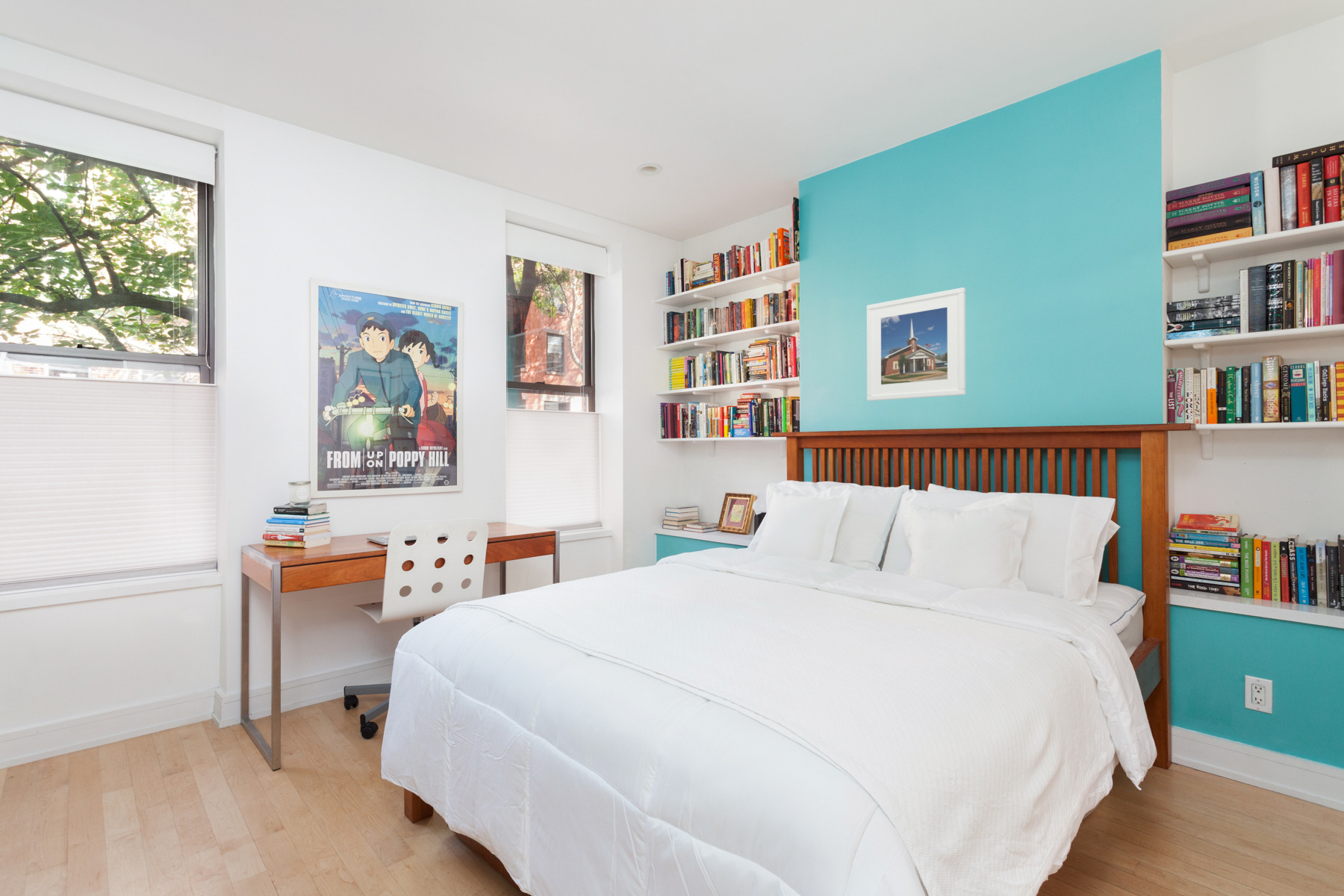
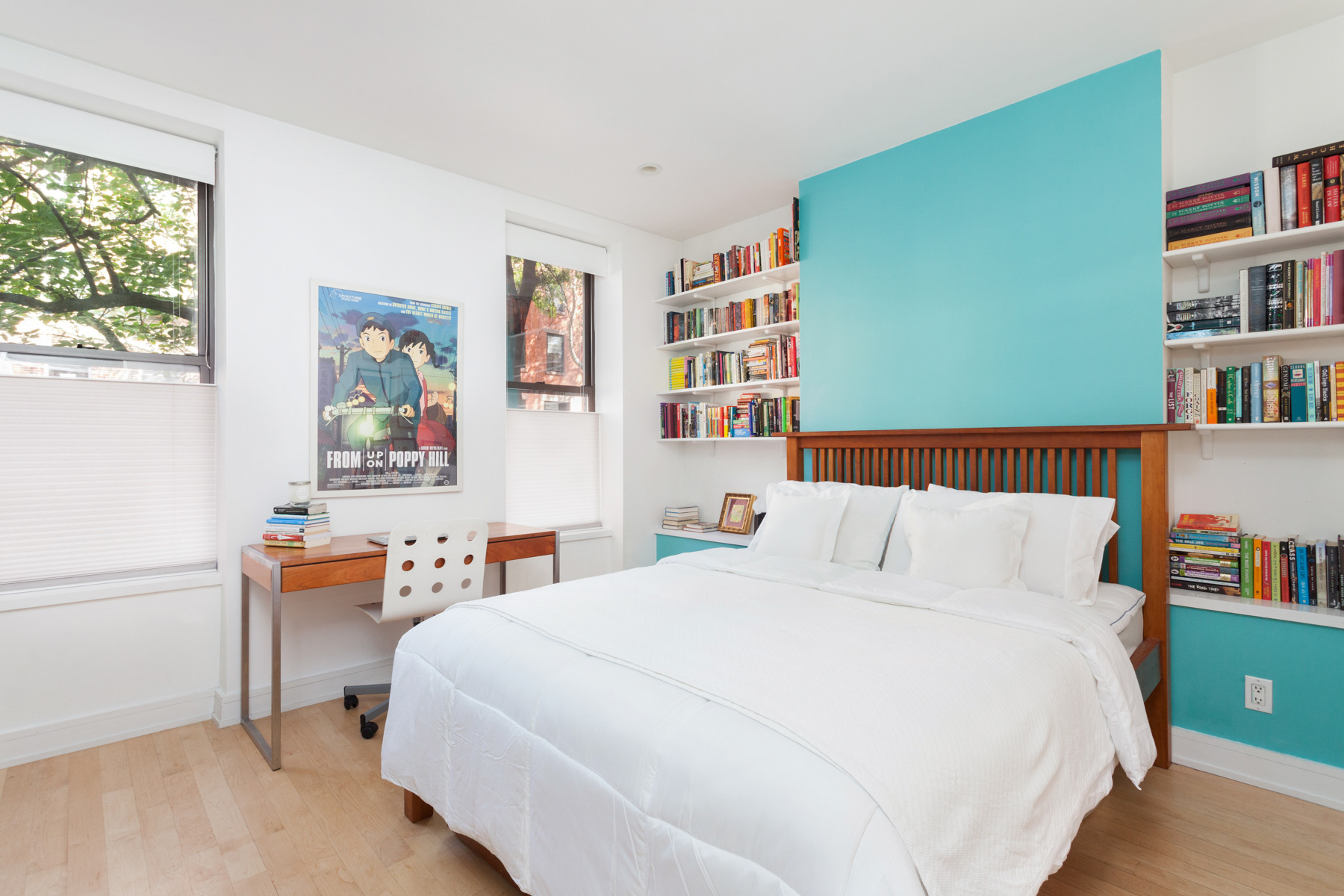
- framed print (913, 347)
